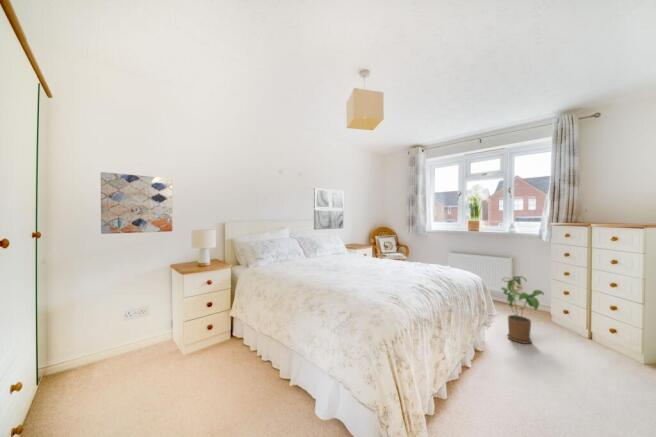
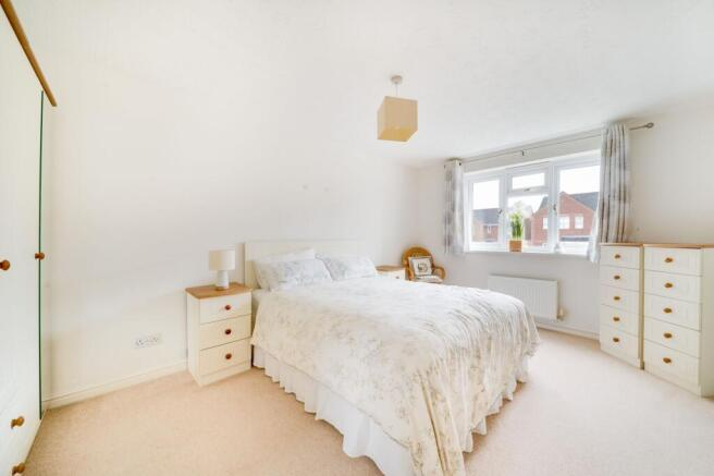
- wall art (329, 208)
- wall art (139, 204)
- house plant (521, 308)
